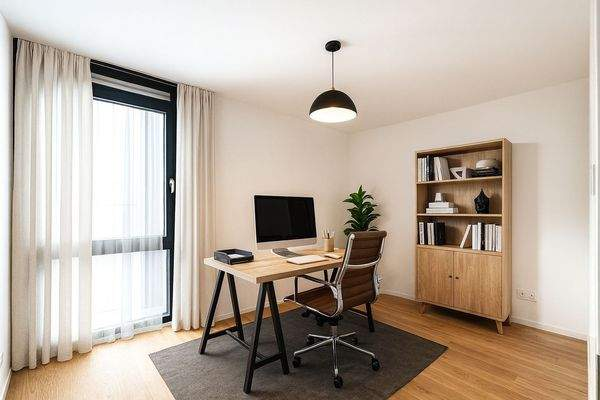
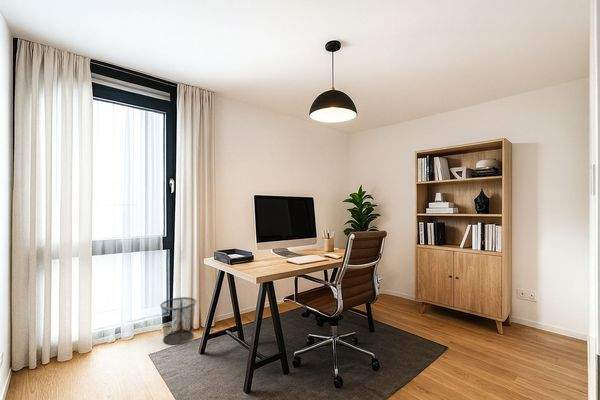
+ waste bin (179, 320)
